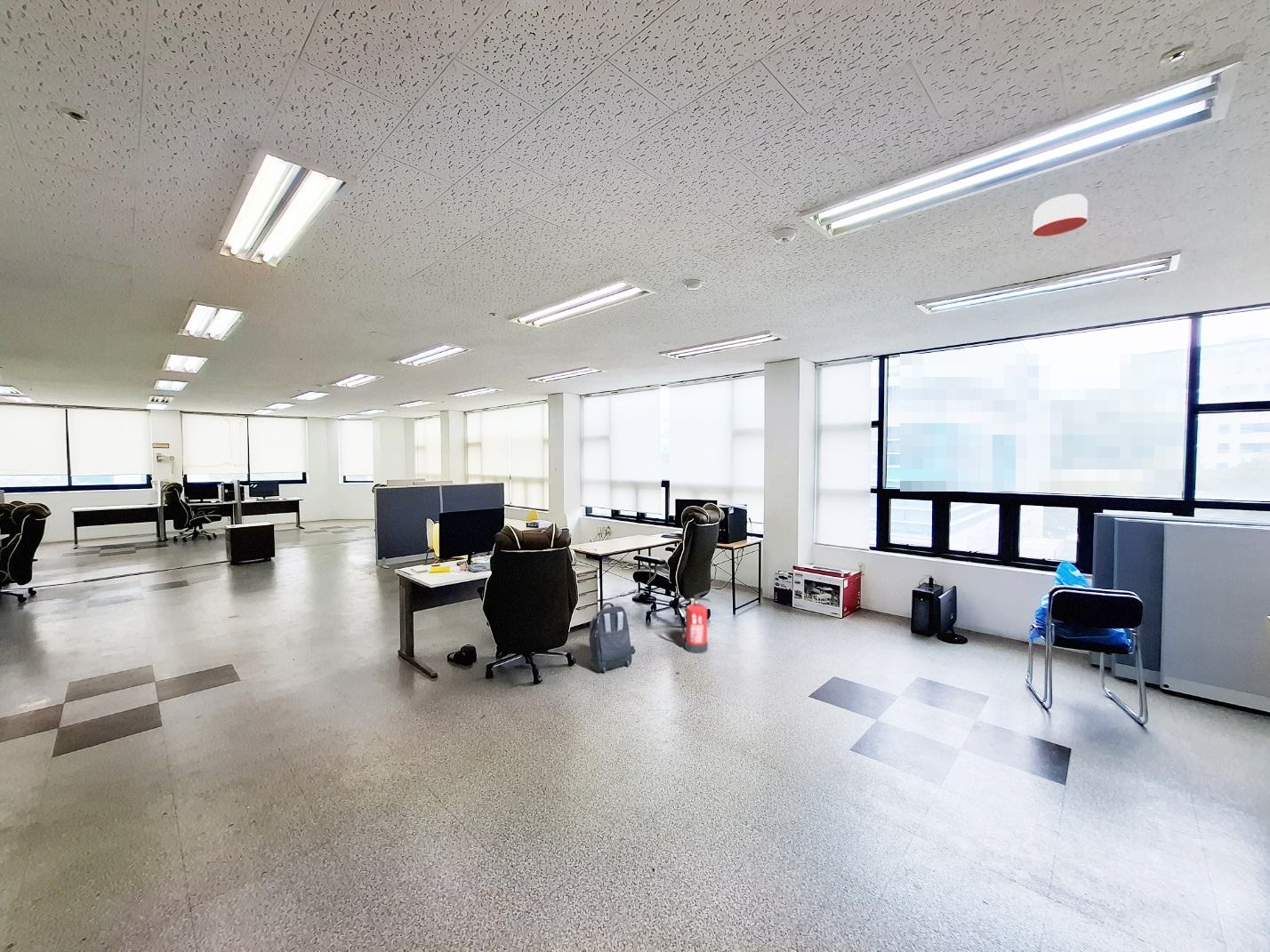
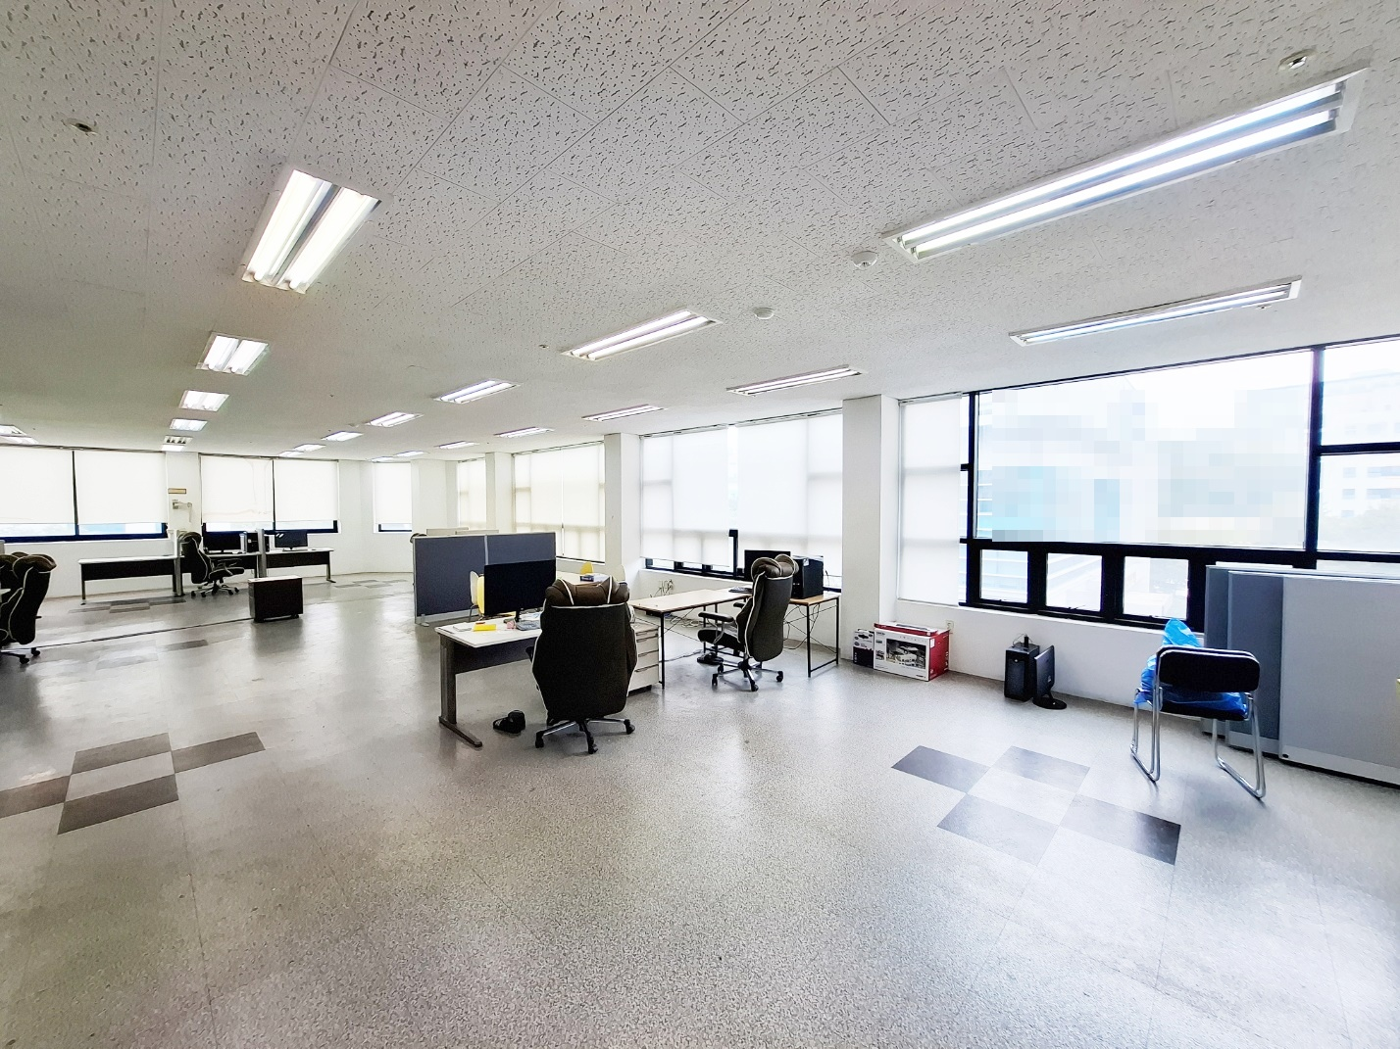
- backpack (609, 635)
- smoke detector (1059, 214)
- fire extinguisher (693, 620)
